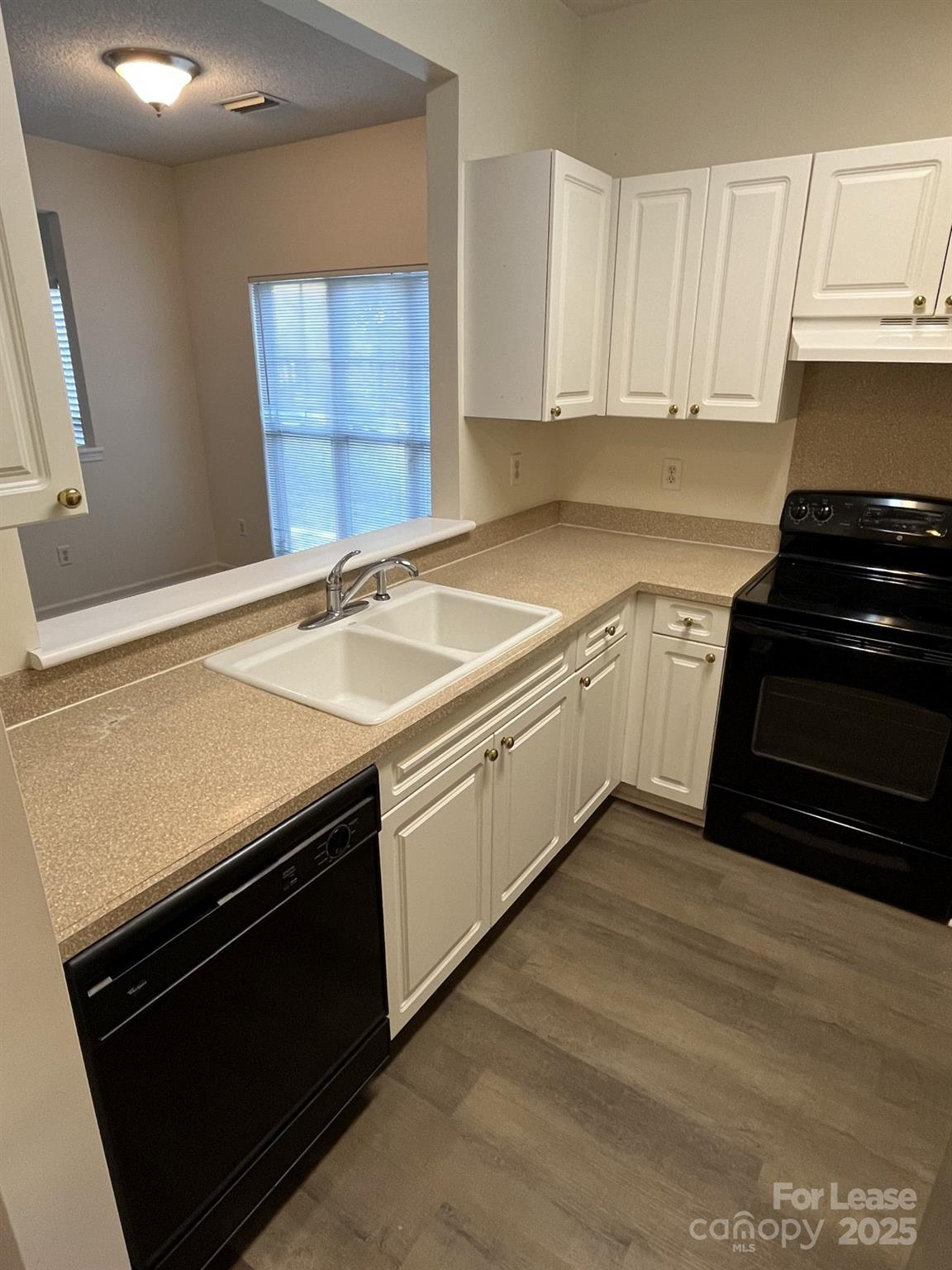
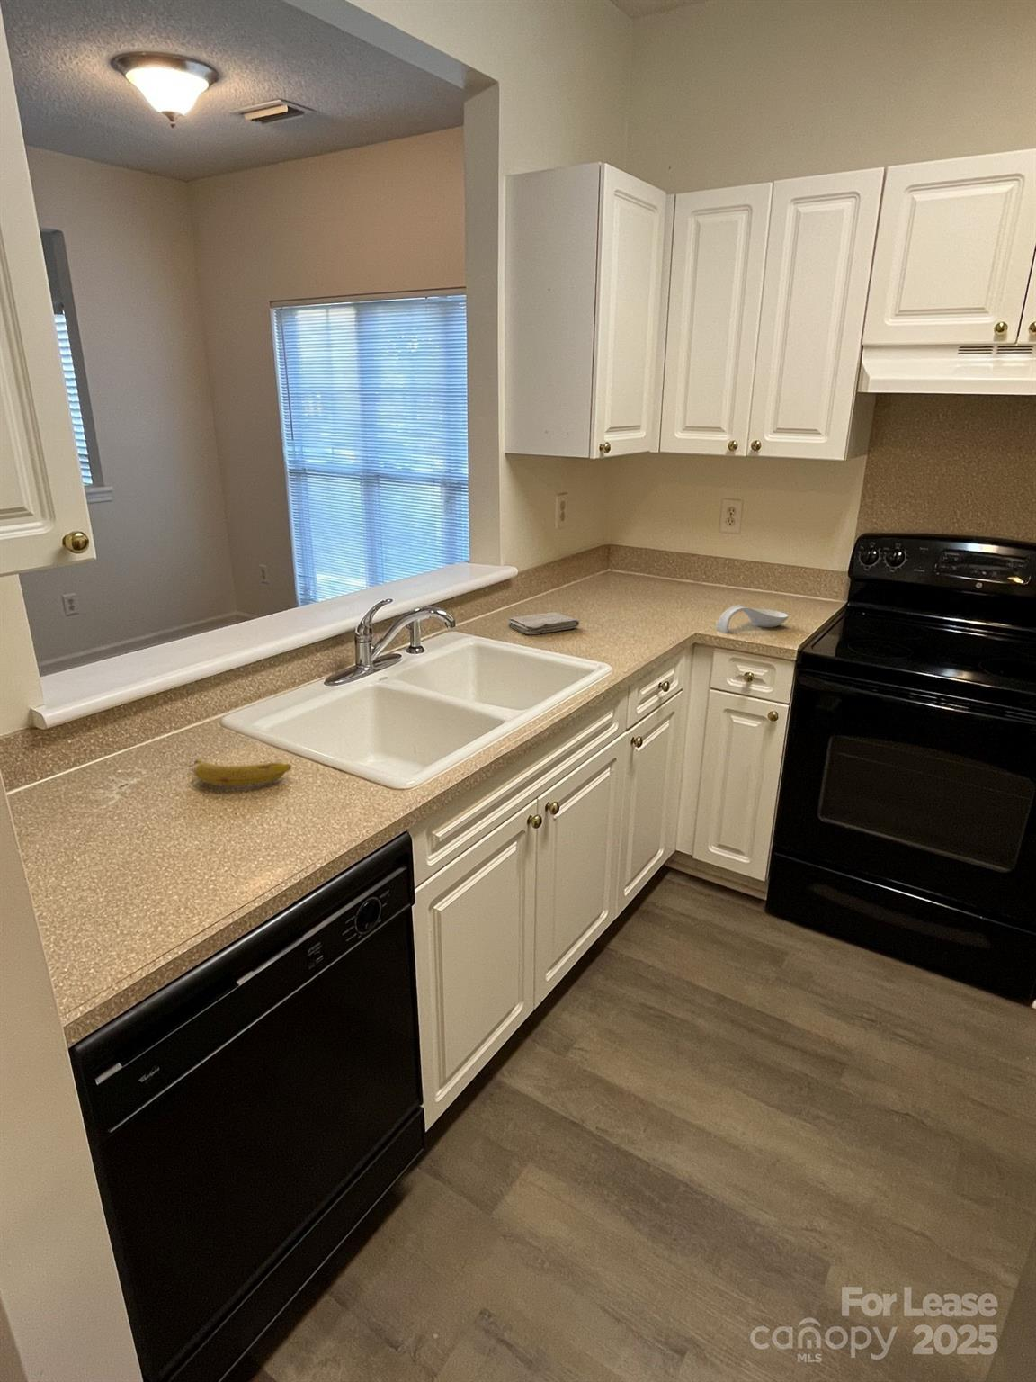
+ spoon rest (753, 616)
+ fruit (234, 768)
+ washcloth (542, 621)
